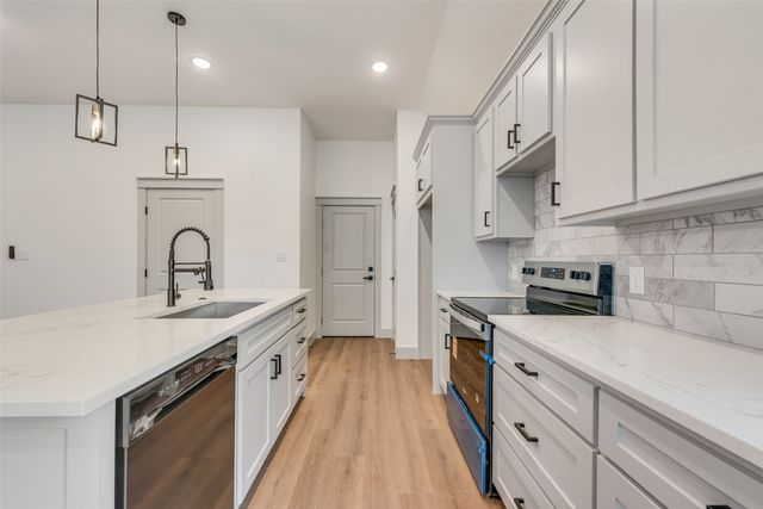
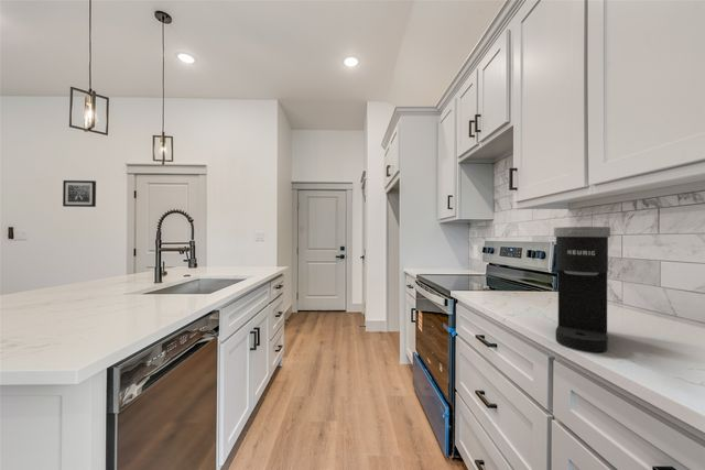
+ wall art (79, 193)
+ coffee maker (582, 282)
